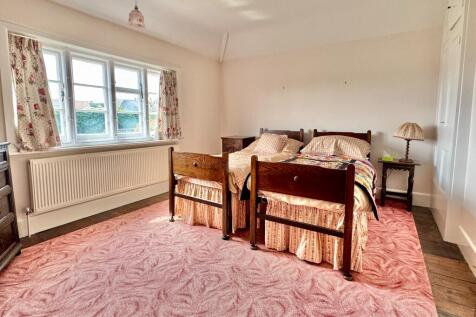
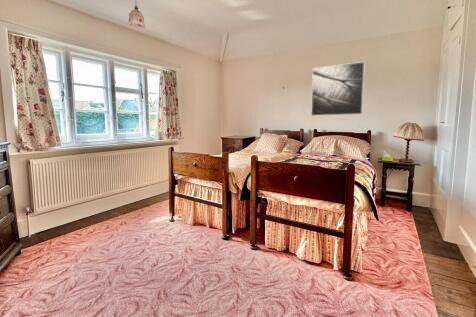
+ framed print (336, 90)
